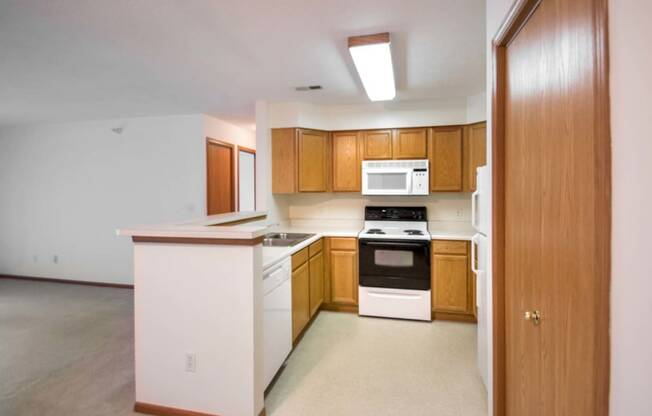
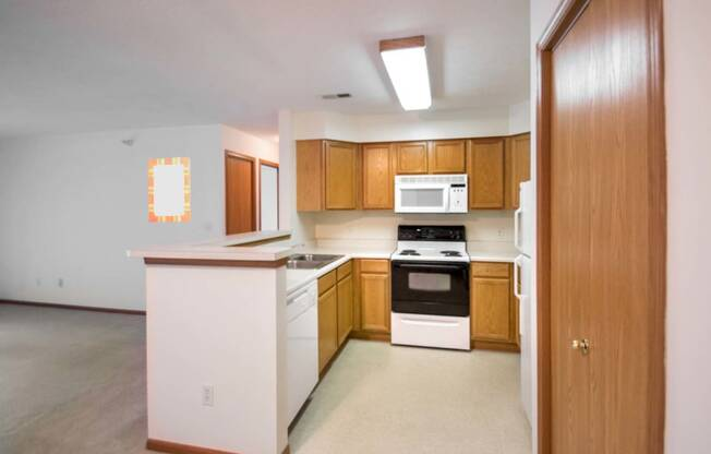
+ home mirror (169, 190)
